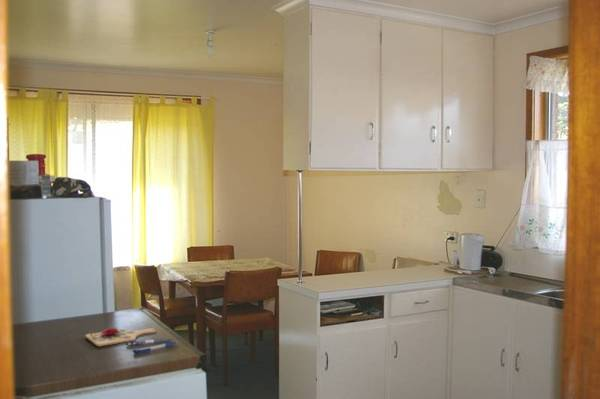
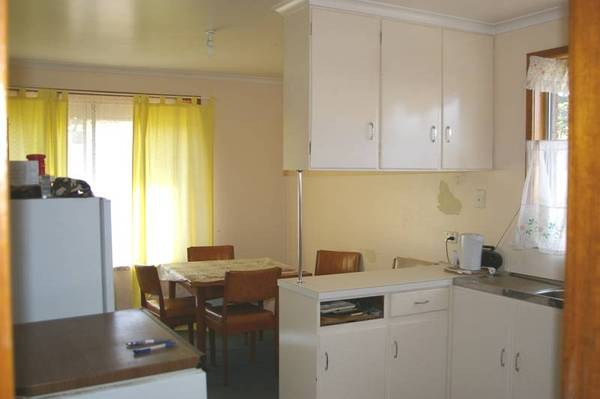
- cutting board (124, 332)
